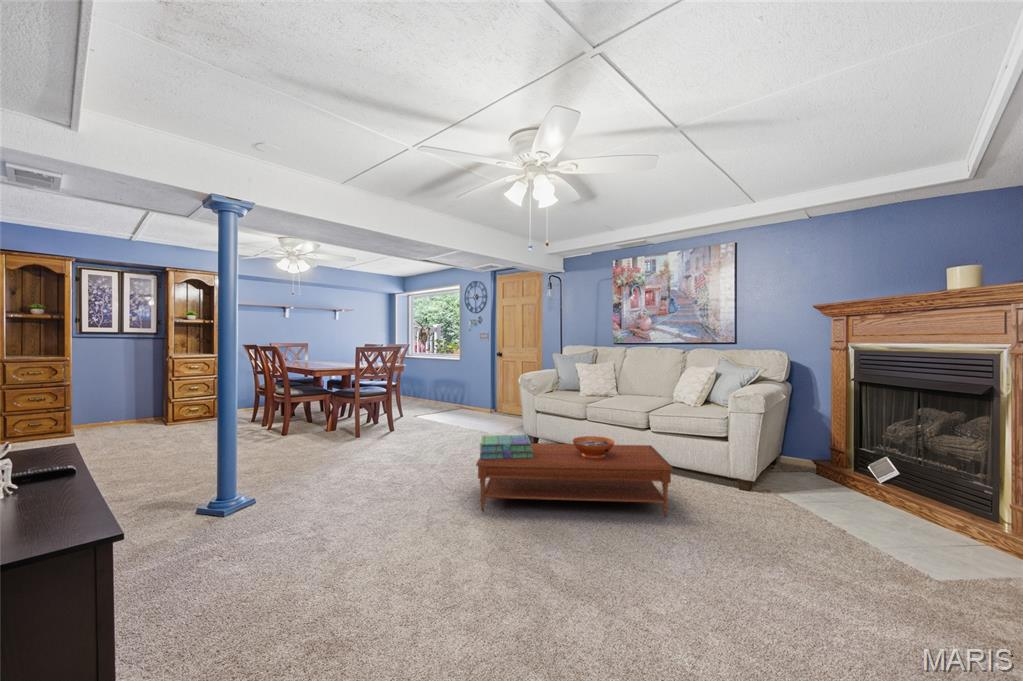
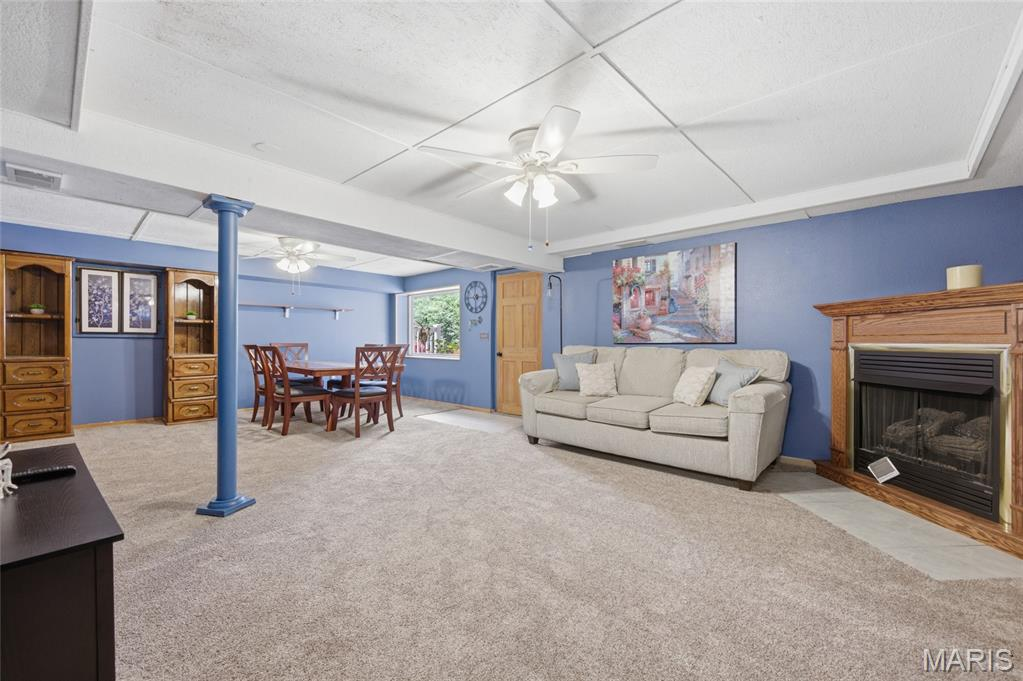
- stack of books (505, 445)
- decorative bowl (593, 447)
- coffee table (570, 476)
